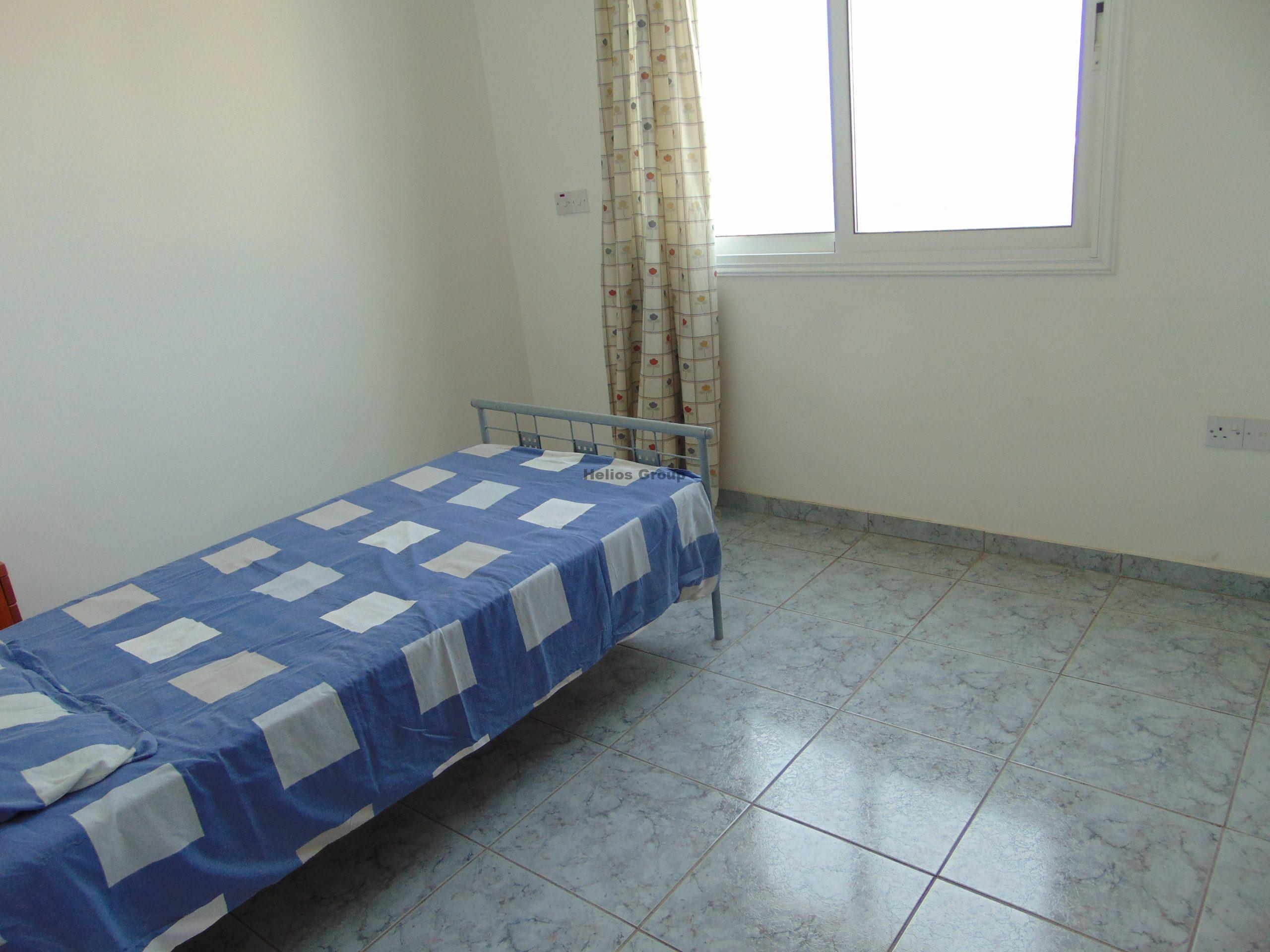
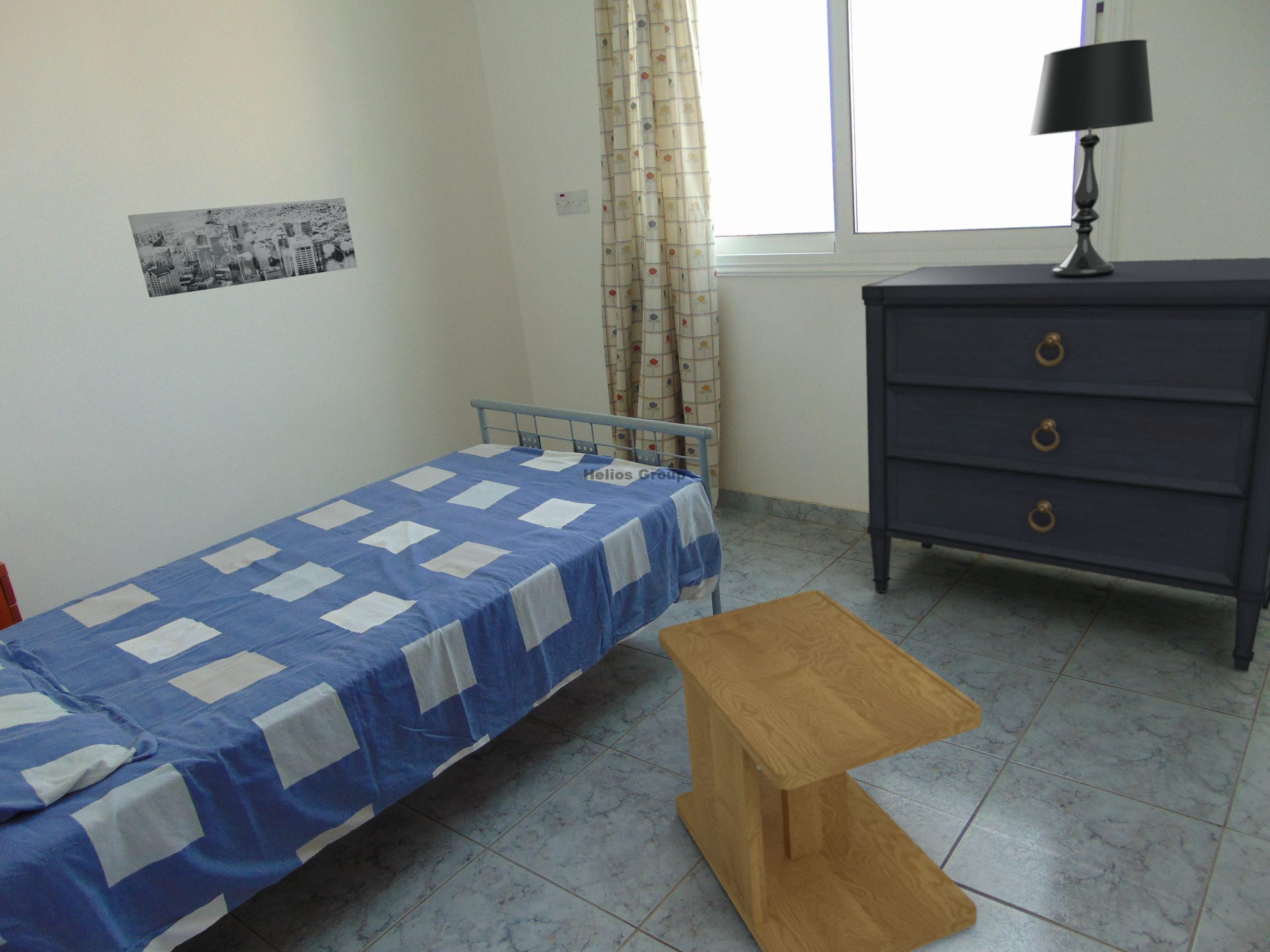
+ dresser (1067, 445)
+ side table (807, 769)
+ wall art (254, 243)
+ table lamp (1088, 165)
